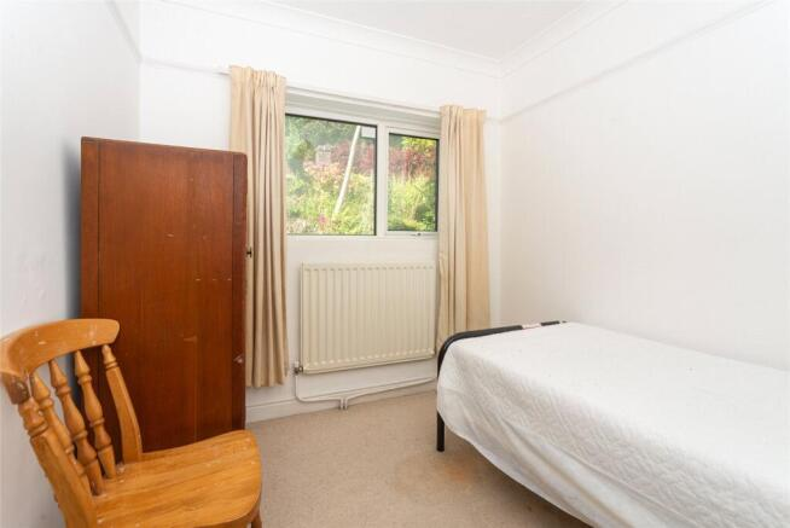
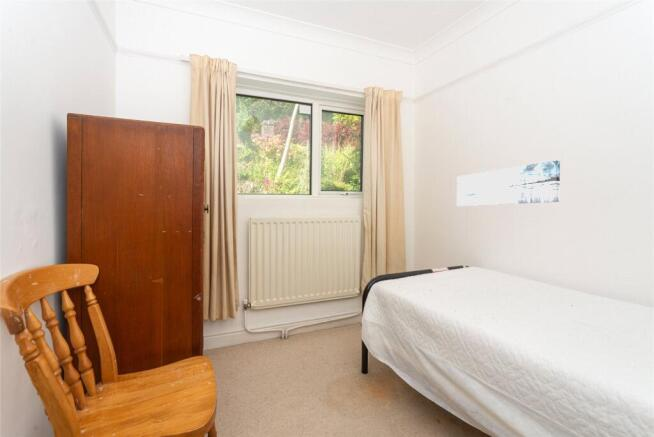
+ wall art (500, 187)
